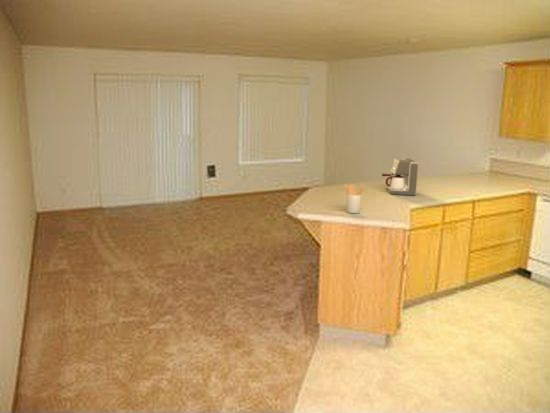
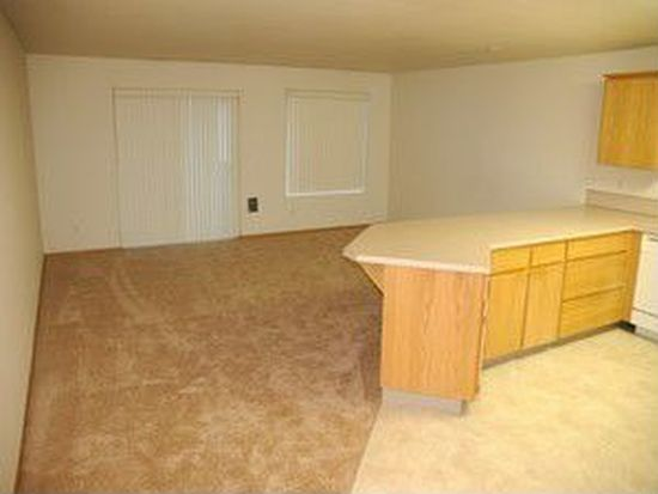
- coffee maker (402, 176)
- utensil holder (352, 198)
